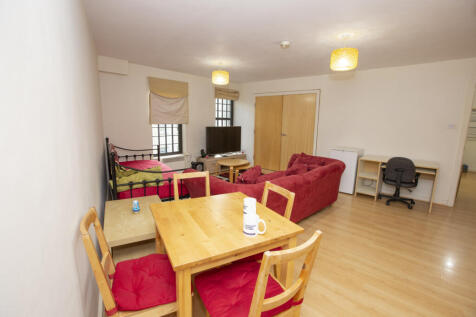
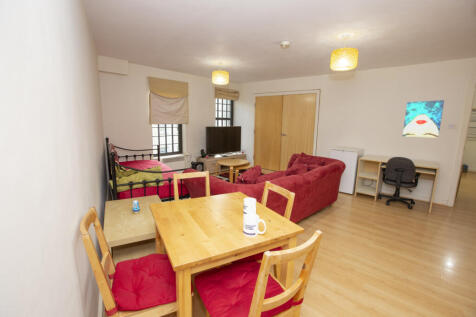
+ wall art (422, 119)
